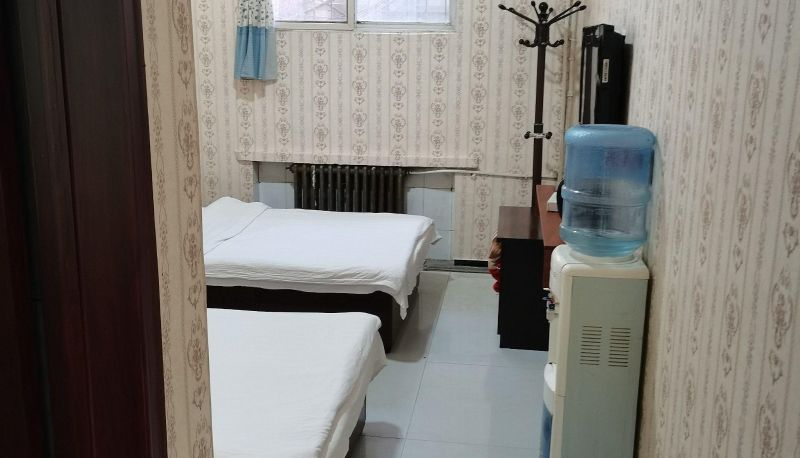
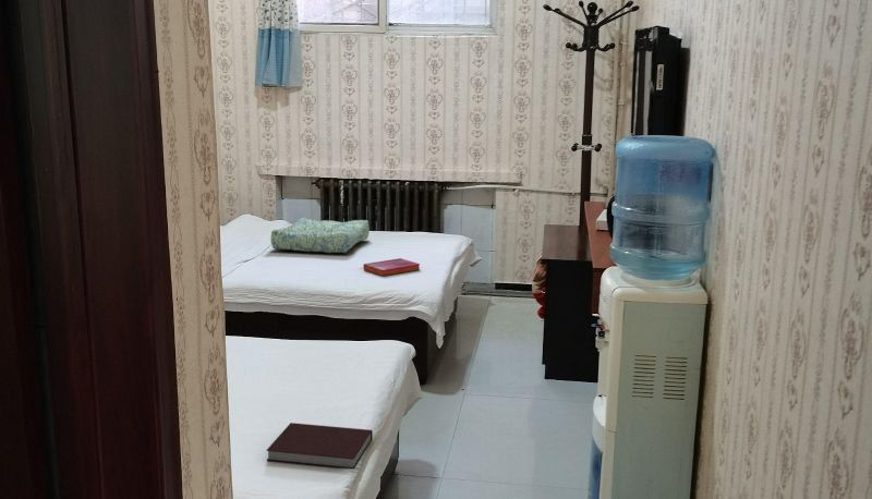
+ hardback book (391, 266)
+ notebook (320, 445)
+ seat cushion (322, 234)
